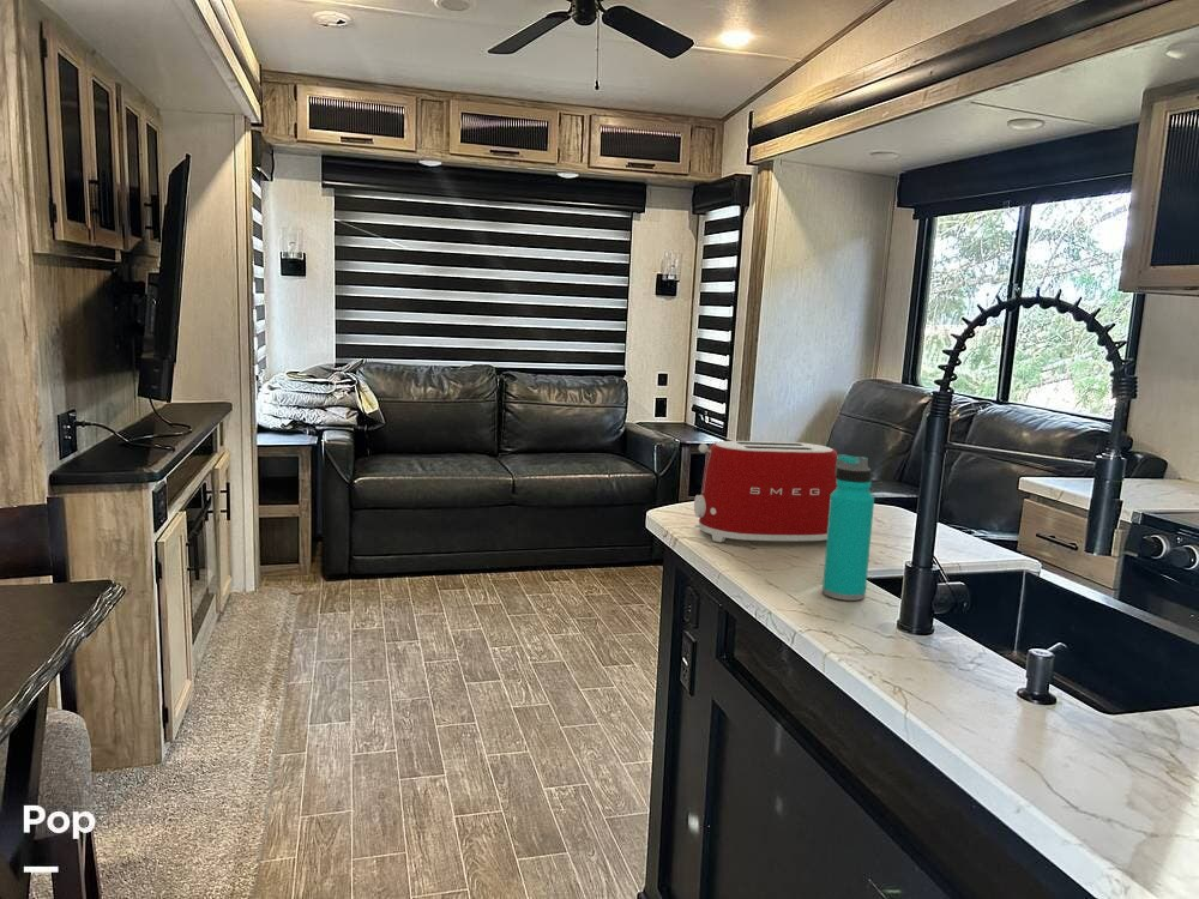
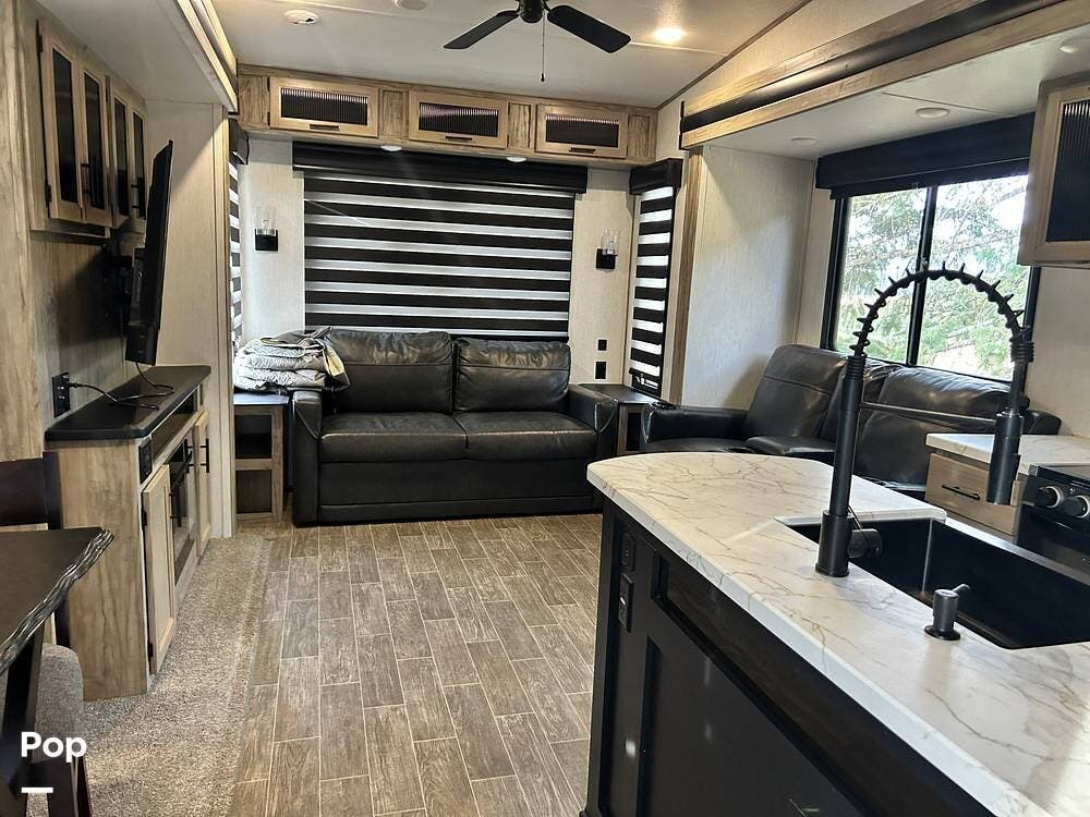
- water bottle (849, 525)
- toaster (767, 490)
